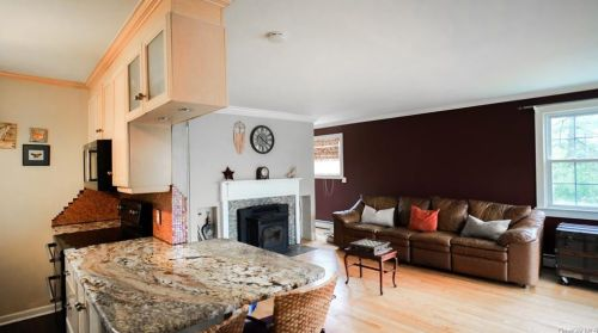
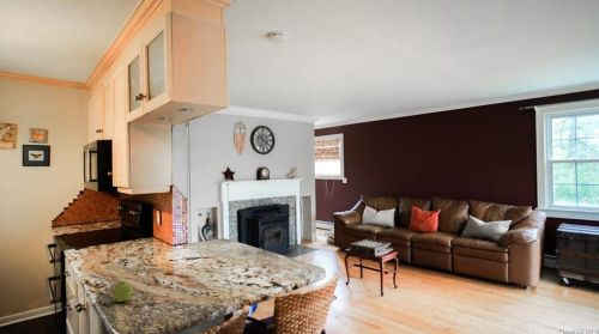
+ fruit (122, 290)
